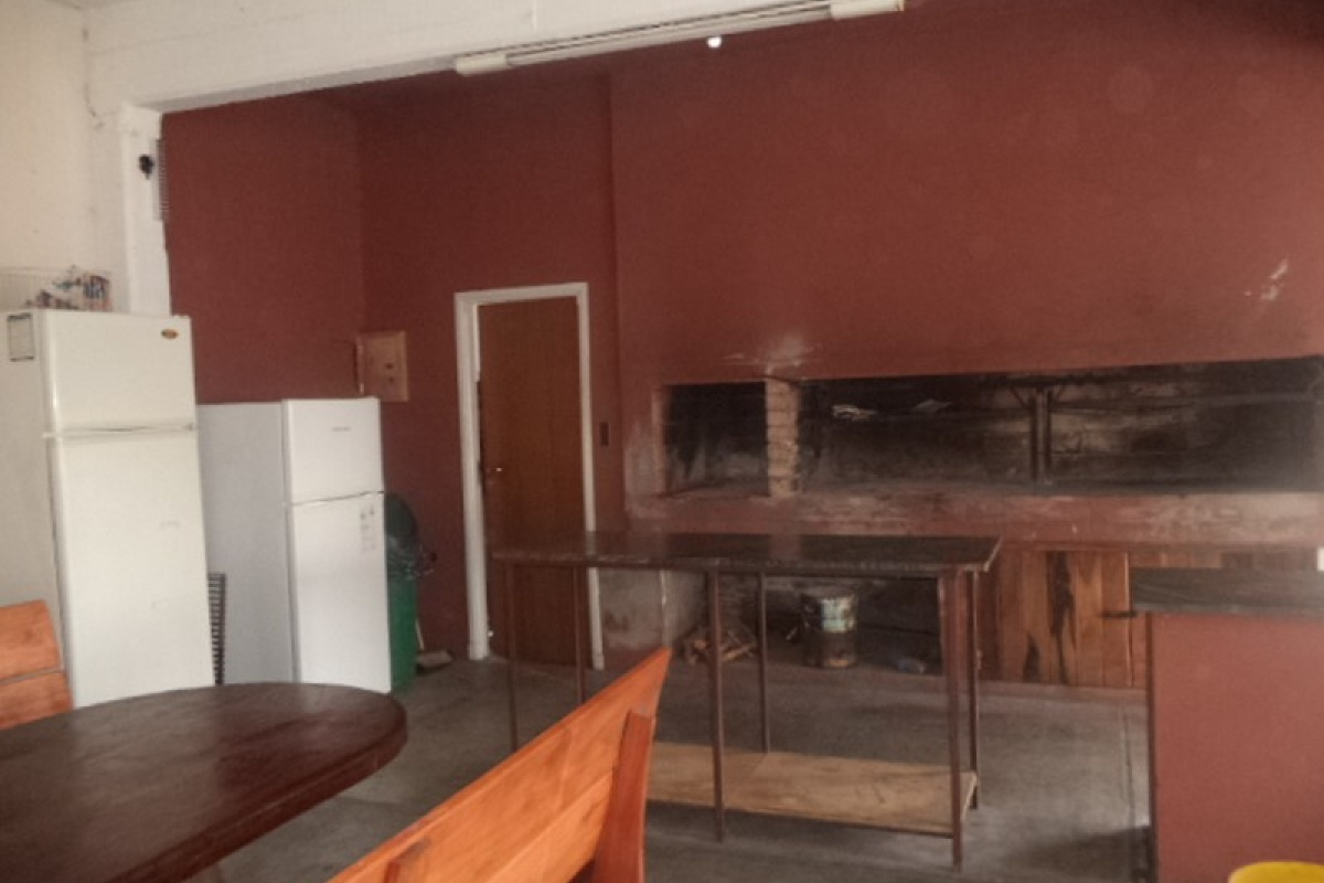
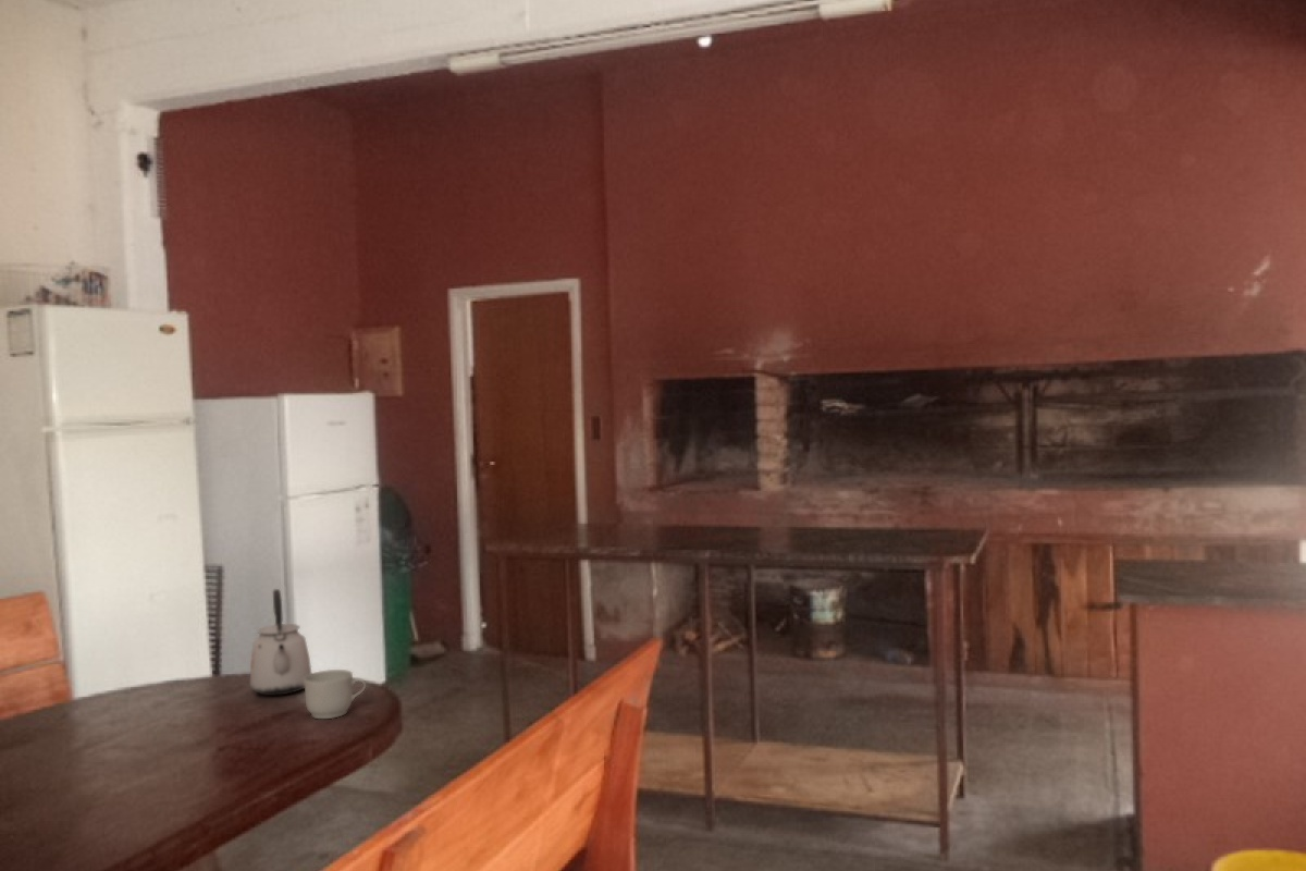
+ kettle (280, 642)
+ mug (335, 694)
